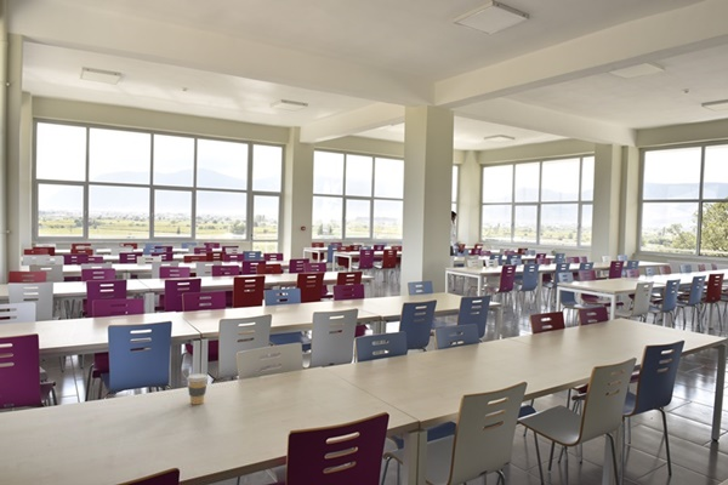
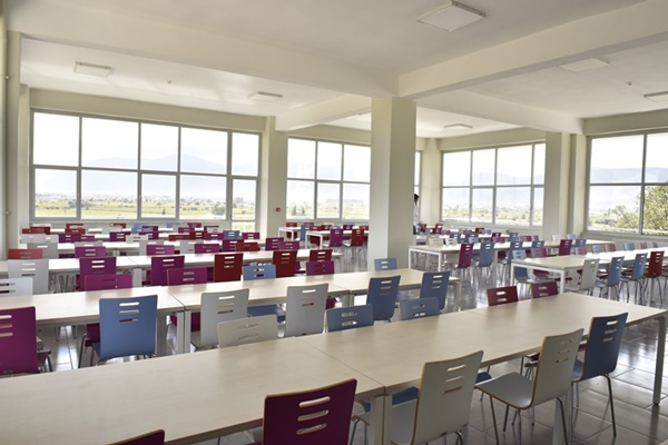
- coffee cup (197, 388)
